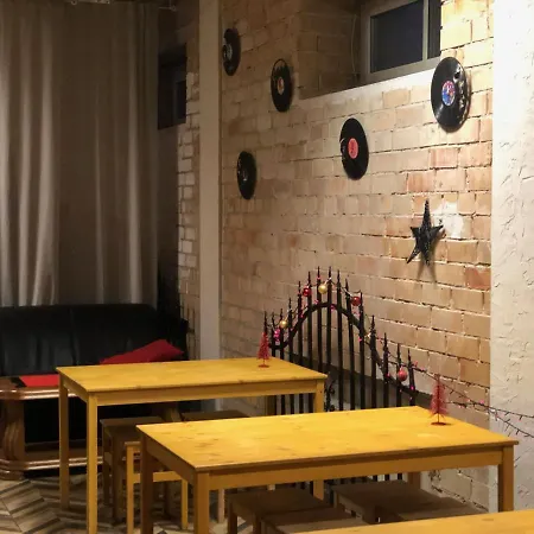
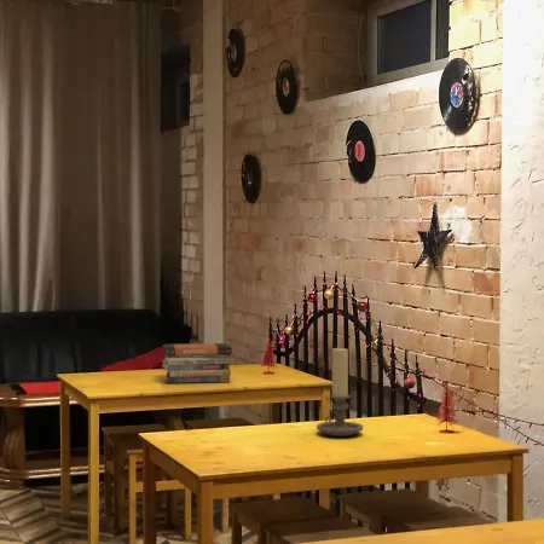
+ candle holder (337, 389)
+ book stack (196, 363)
